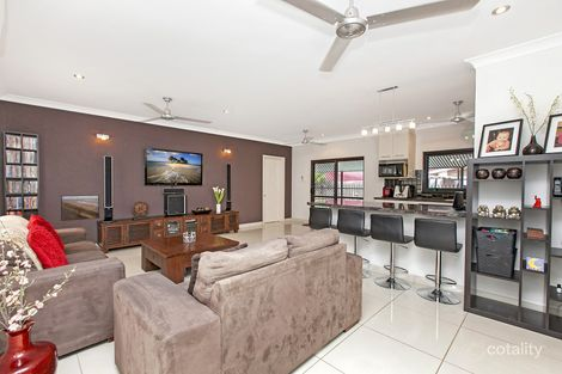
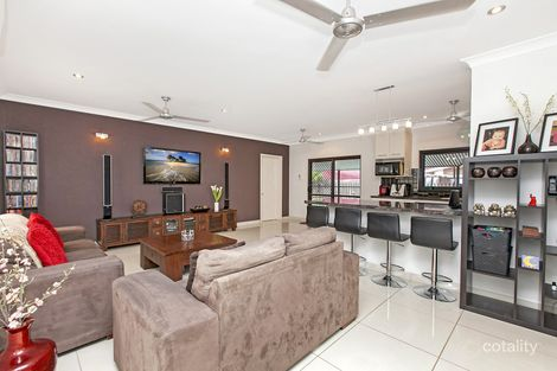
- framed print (80, 207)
